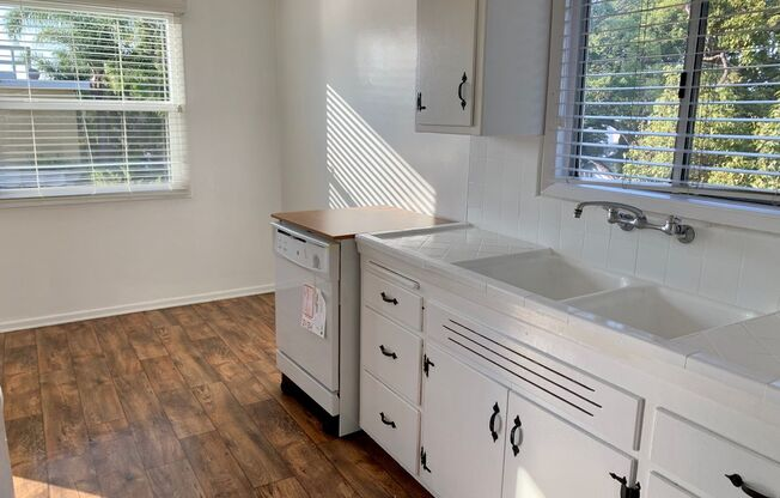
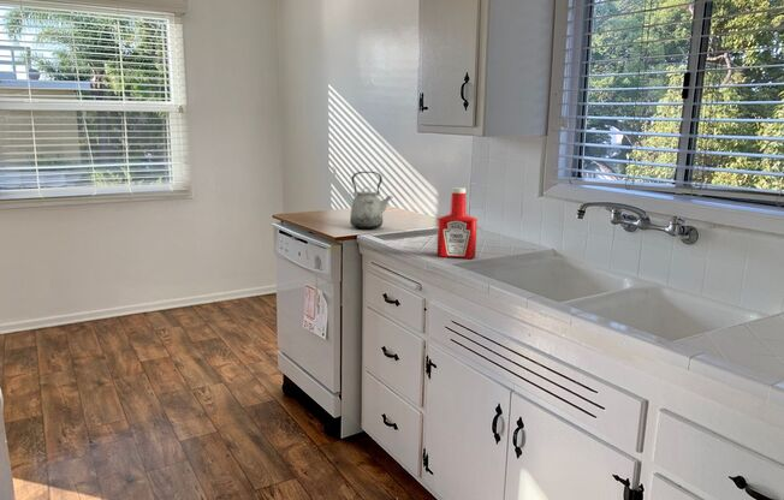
+ soap bottle (457, 222)
+ kettle (372, 198)
